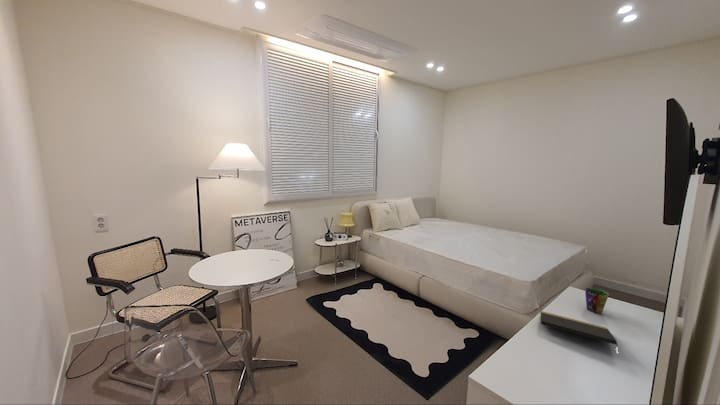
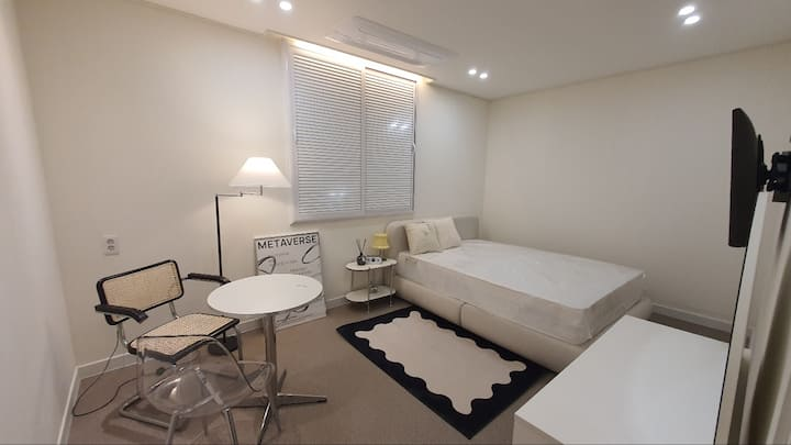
- notepad (574, 326)
- cup (594, 301)
